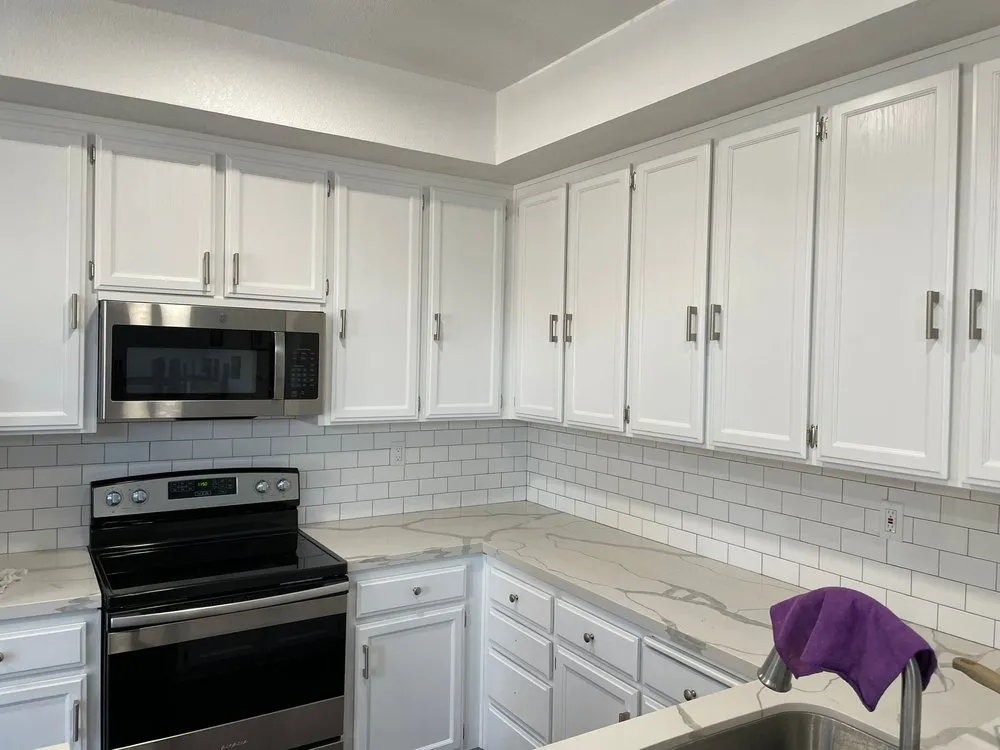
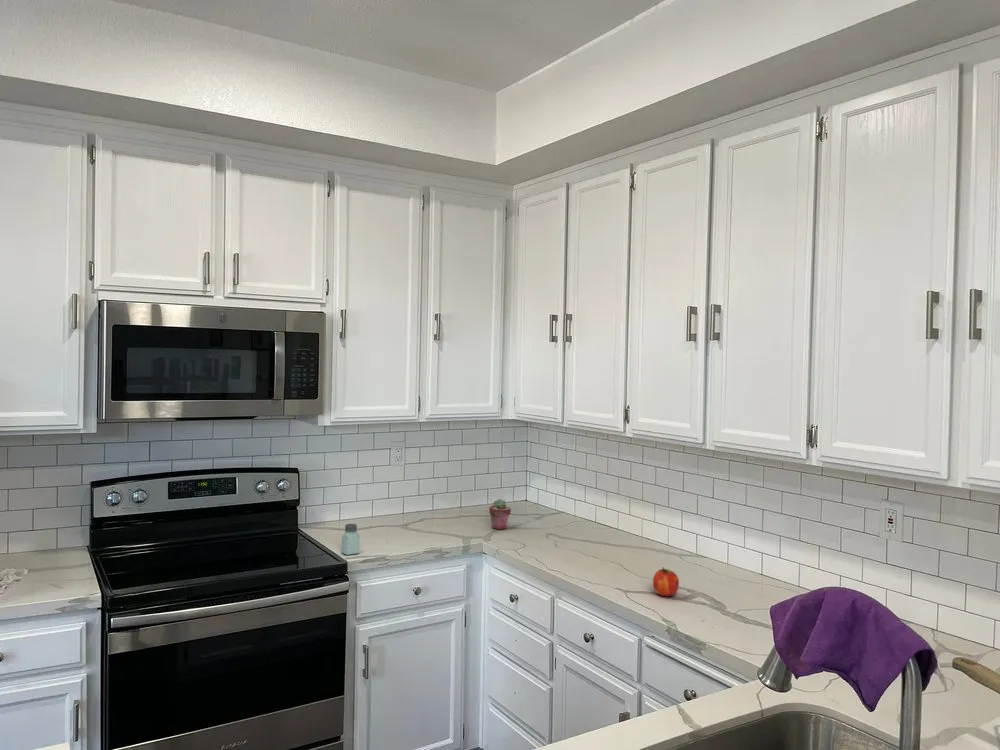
+ saltshaker (350, 538)
+ potted succulent (499, 513)
+ fruit (665, 581)
